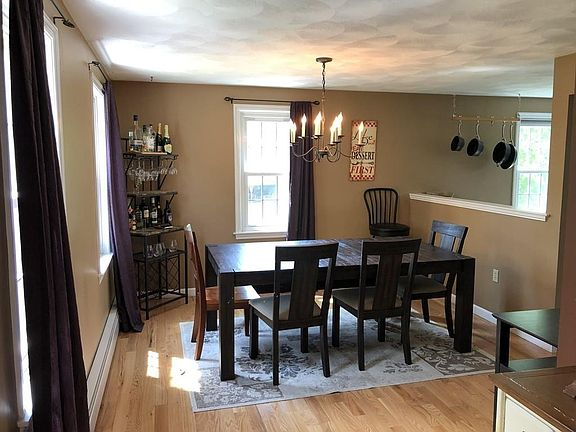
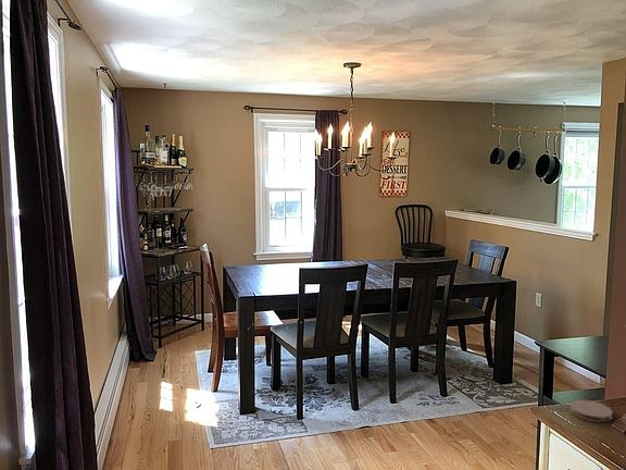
+ coaster (590, 410)
